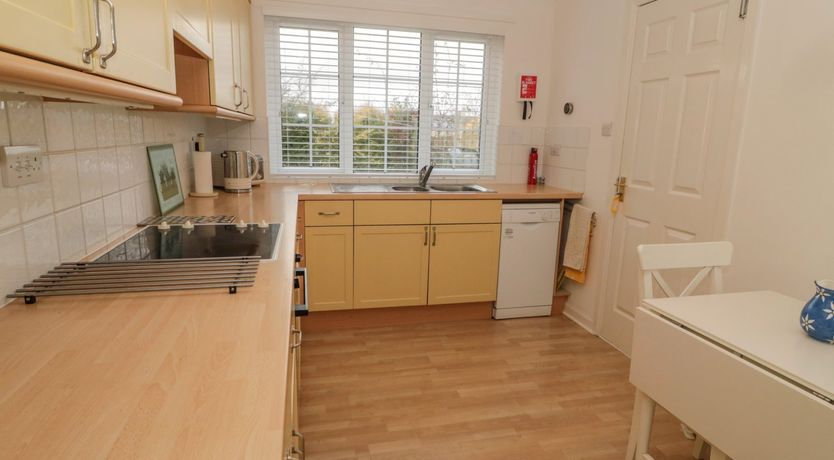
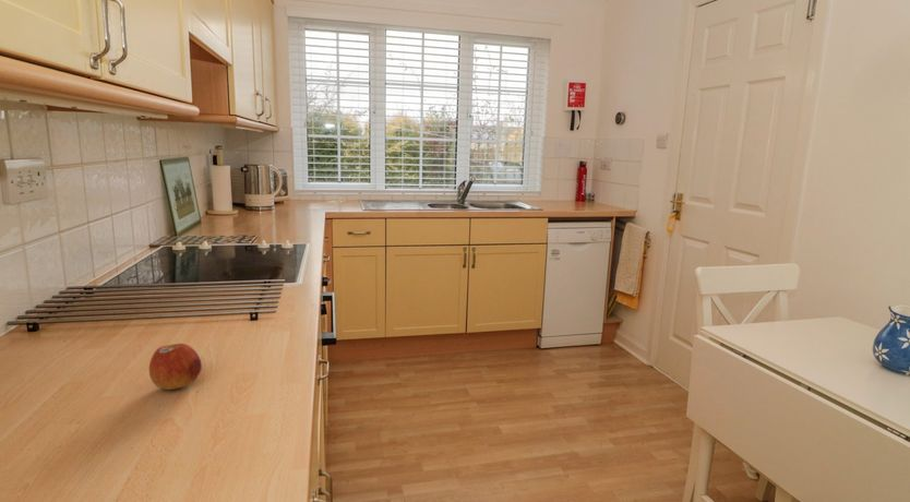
+ apple (175, 364)
